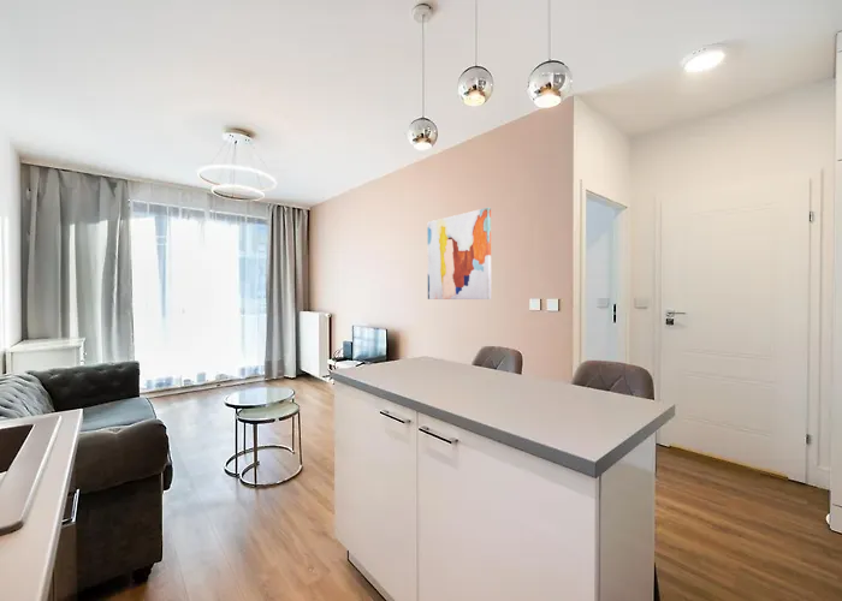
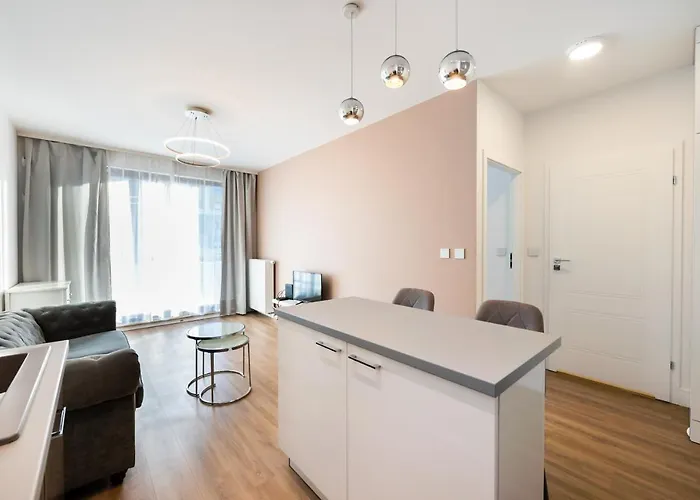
- wall art (456, 257)
